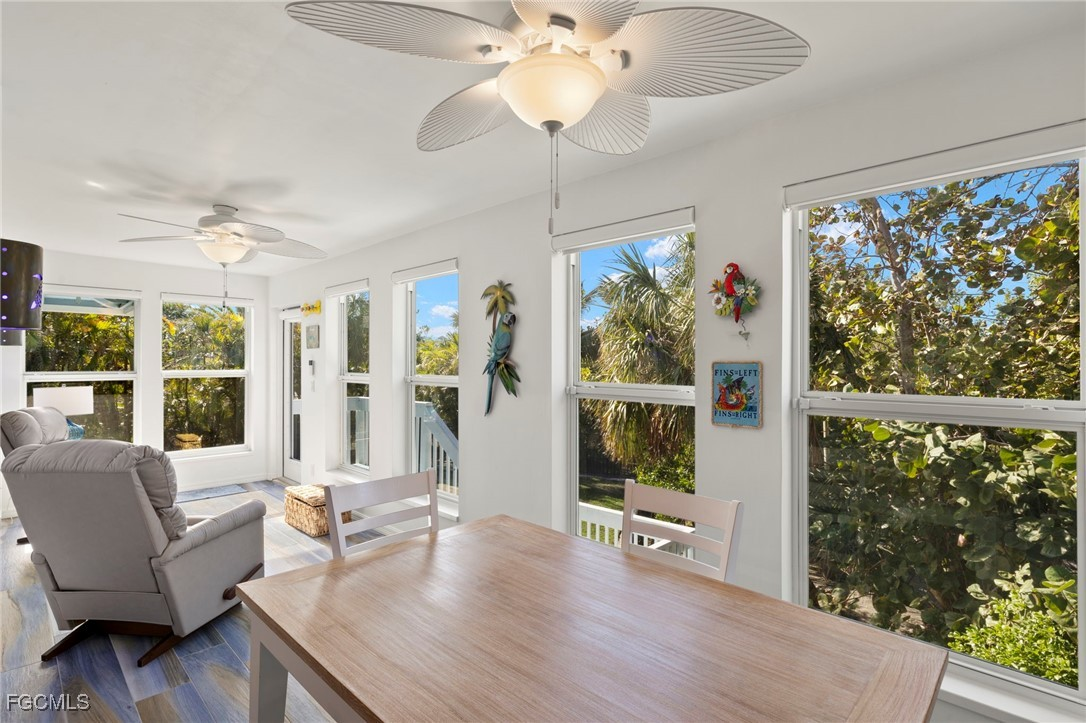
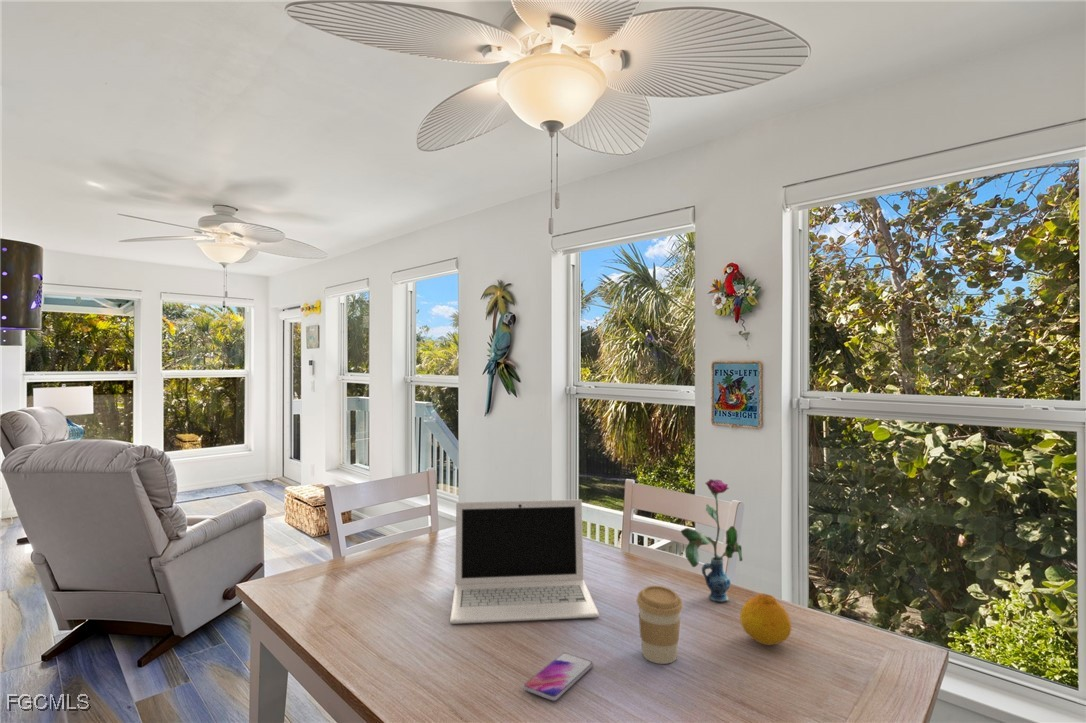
+ vase (709, 537)
+ laptop (522, 556)
+ smartphone (559, 675)
+ coffee cup (659, 623)
+ fruit (765, 618)
